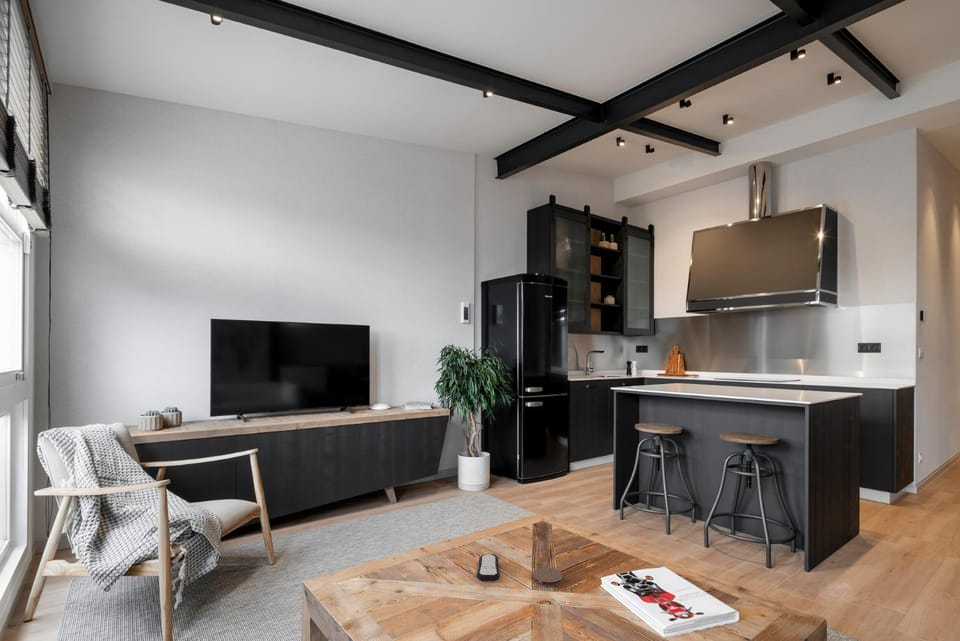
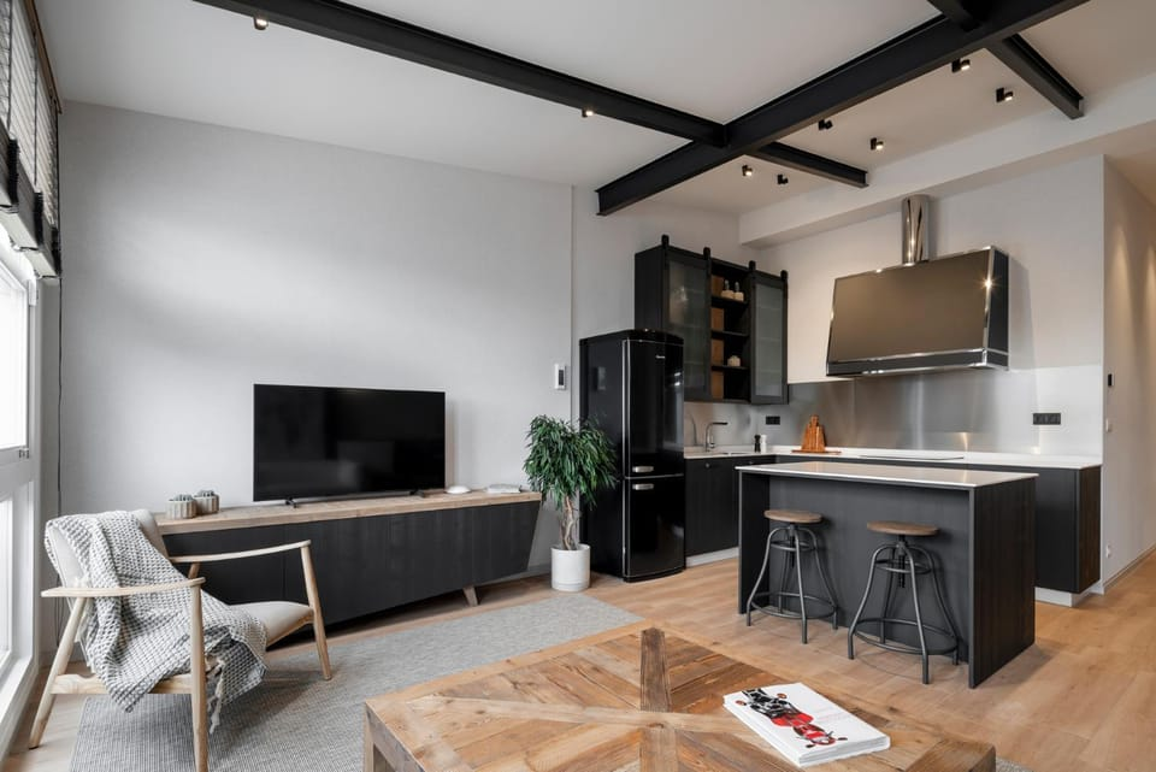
- remote control (488, 566)
- coaster (547, 576)
